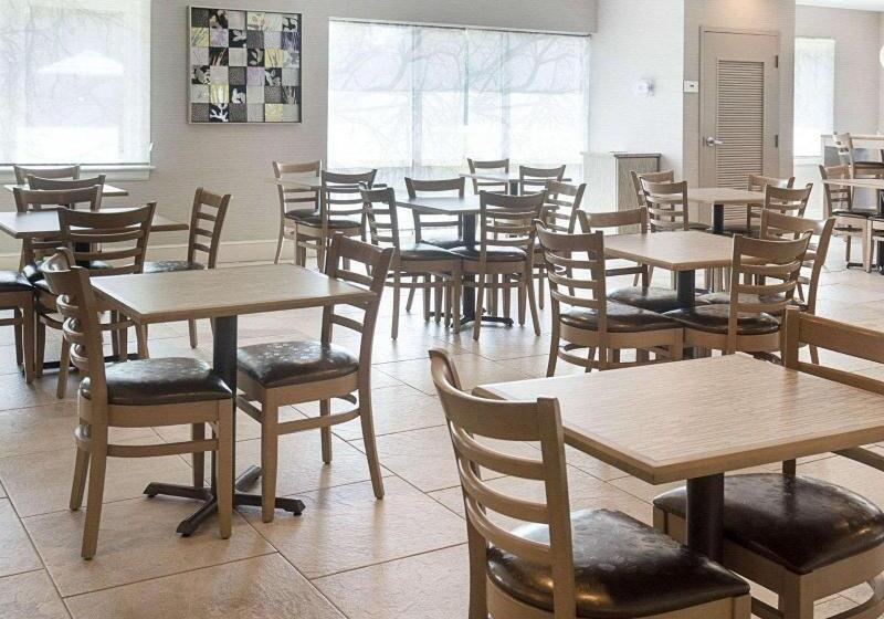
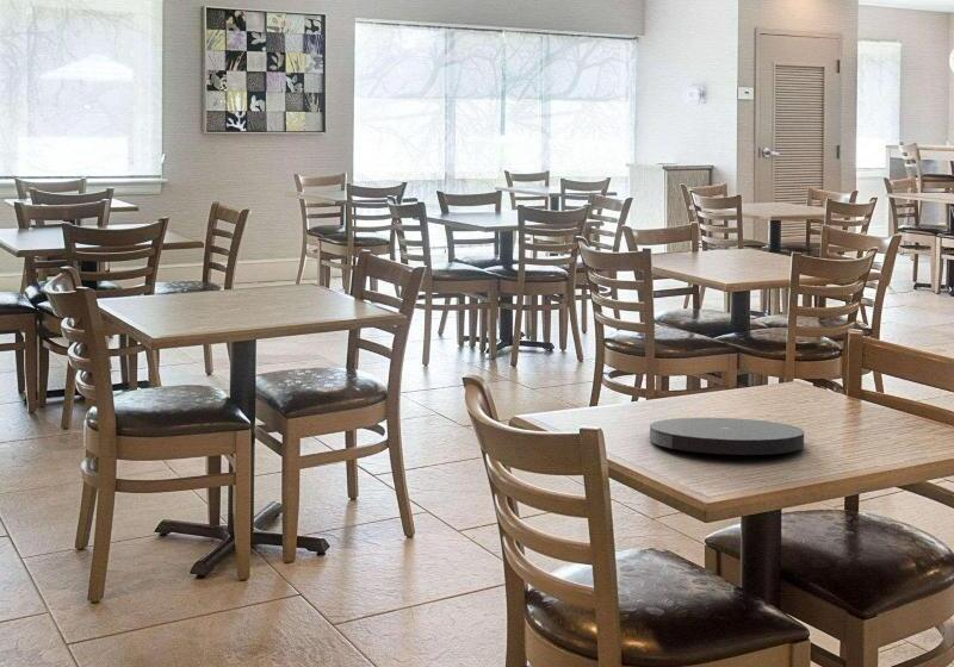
+ plate (725, 435)
